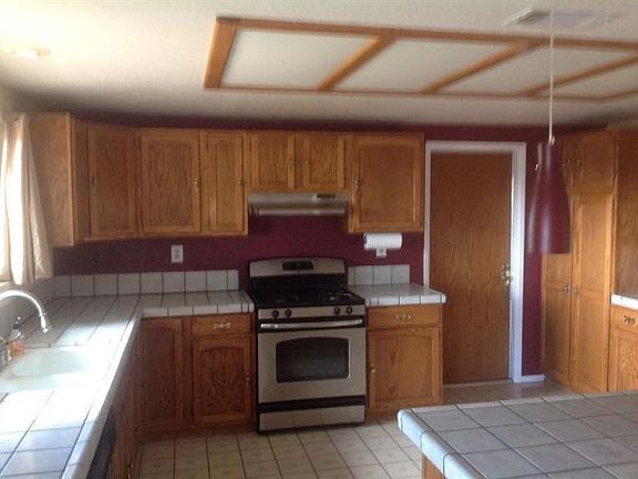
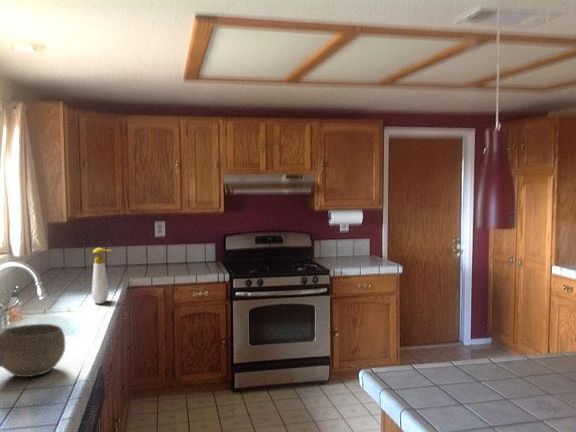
+ bowl (31, 349)
+ soap bottle (101, 275)
